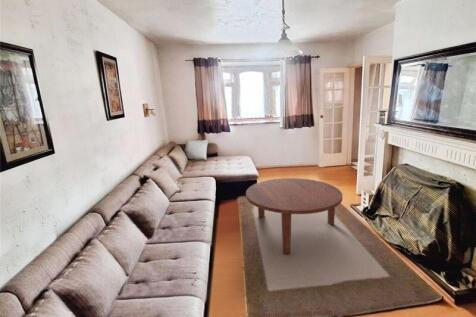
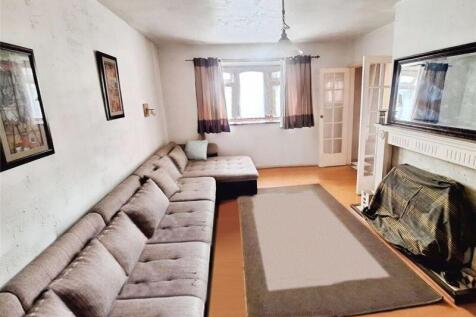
- coffee table (292, 210)
